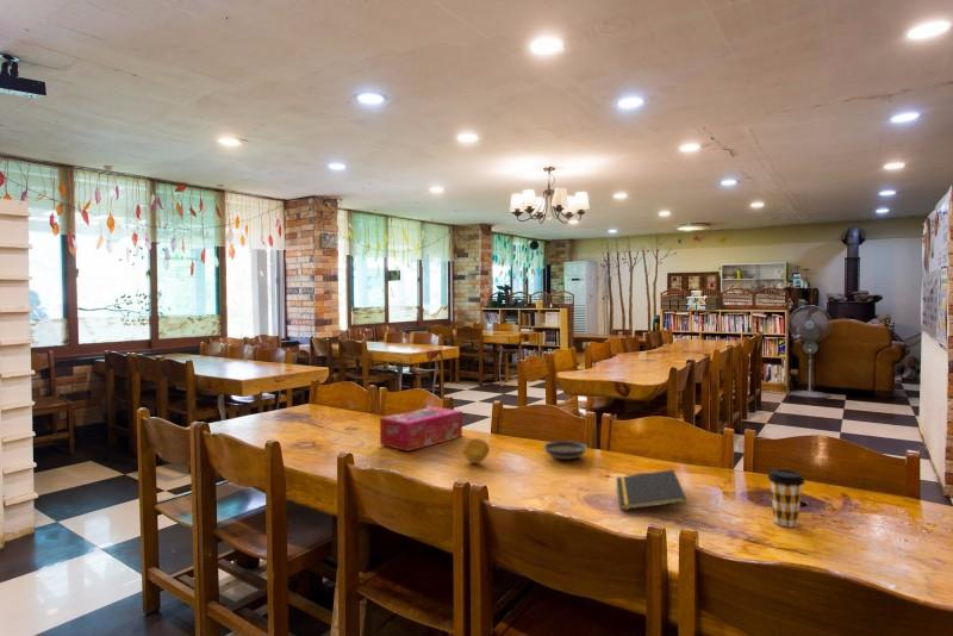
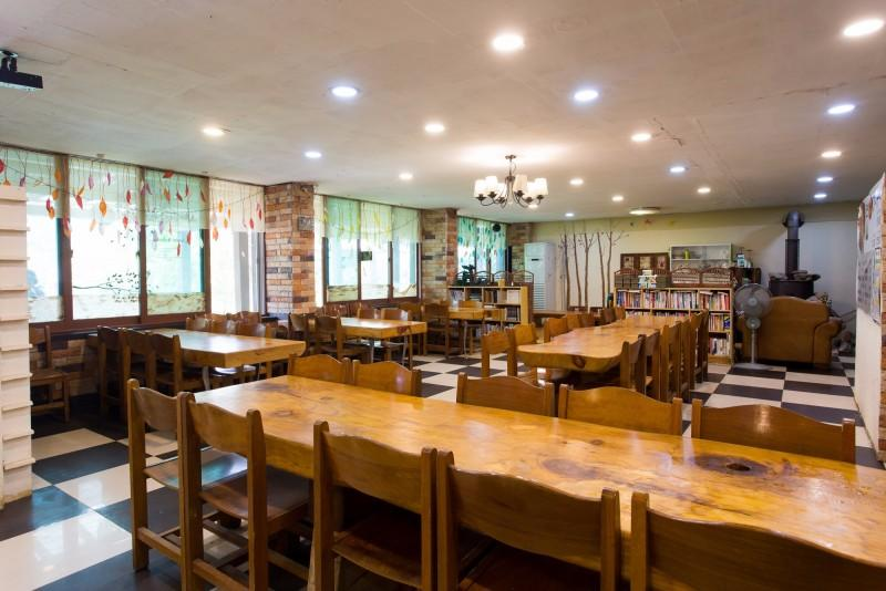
- tissue box (422, 426)
- saucer (565, 451)
- notepad (648, 488)
- coffee cup (785, 498)
- fruit (475, 450)
